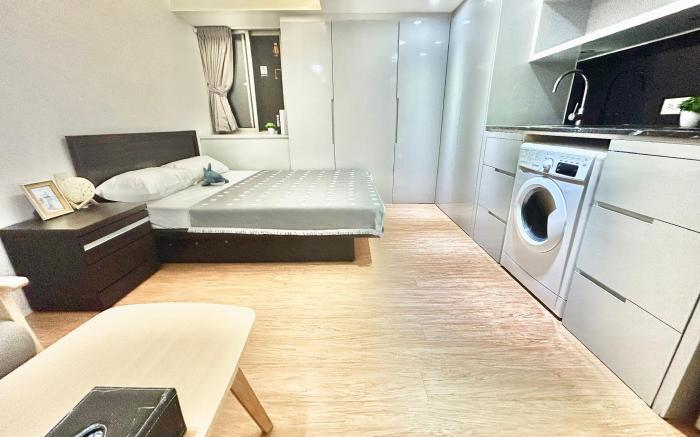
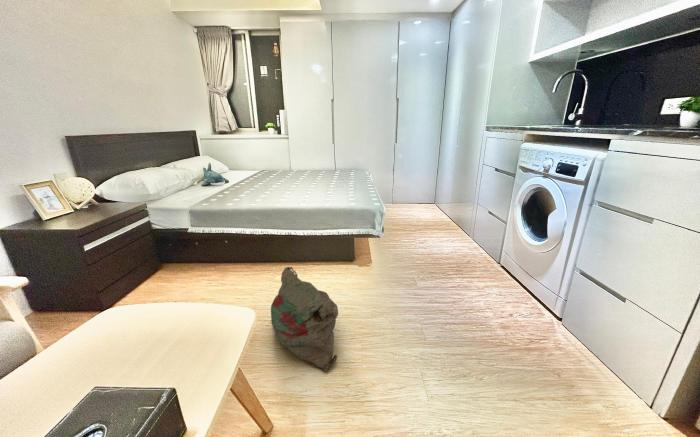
+ bag (303, 311)
